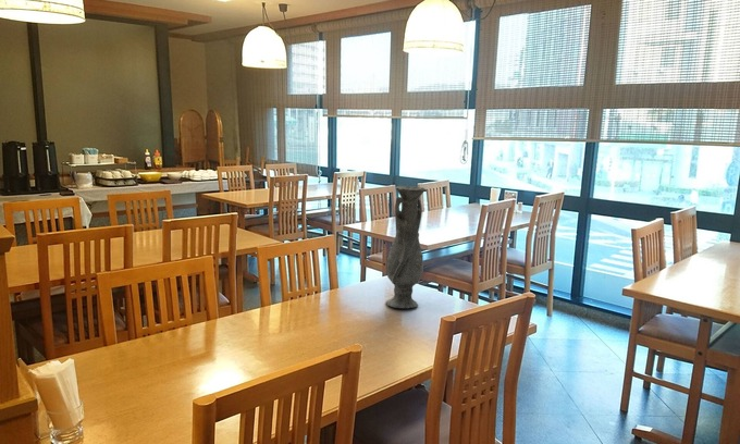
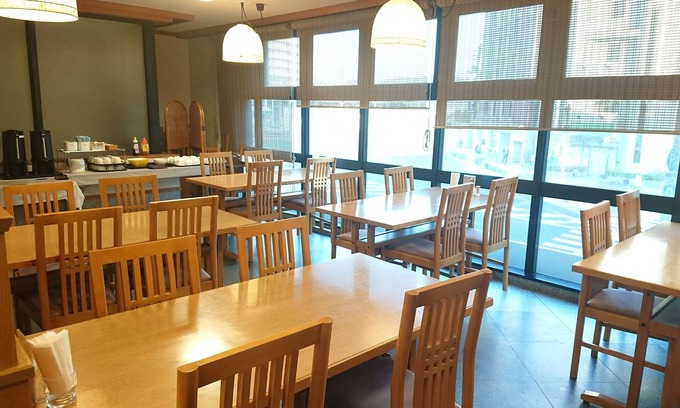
- vase (405, 246)
